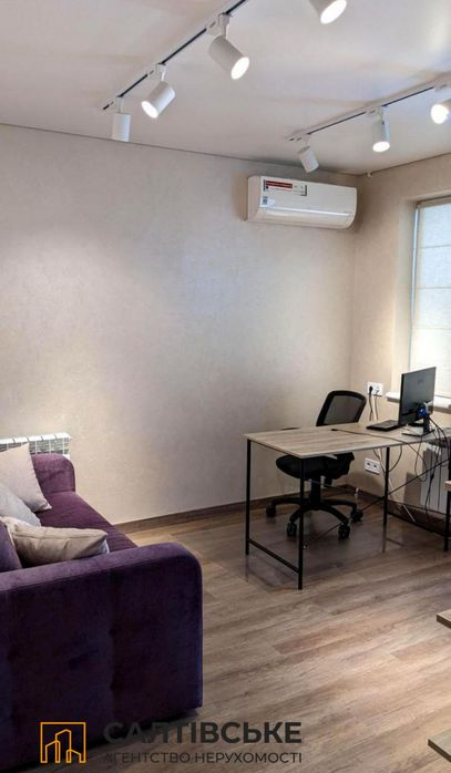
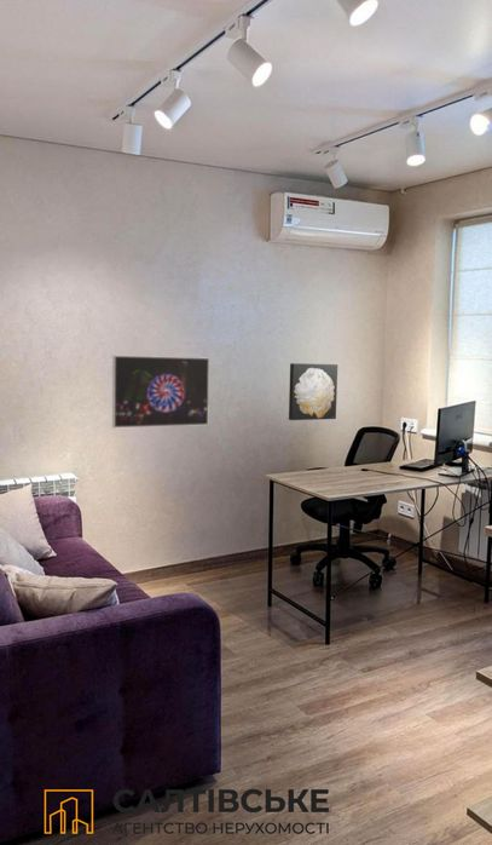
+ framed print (162, 391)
+ wall art (313, 391)
